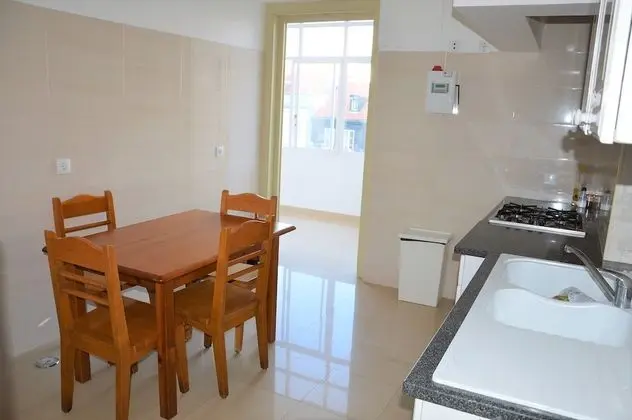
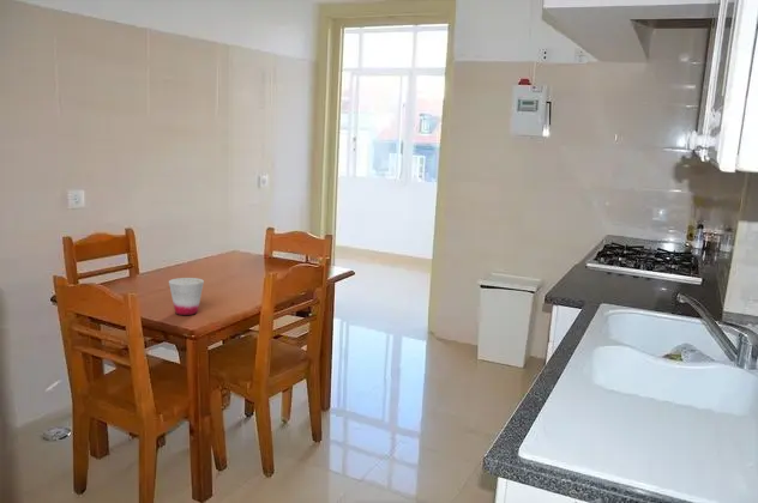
+ cup (186, 297)
